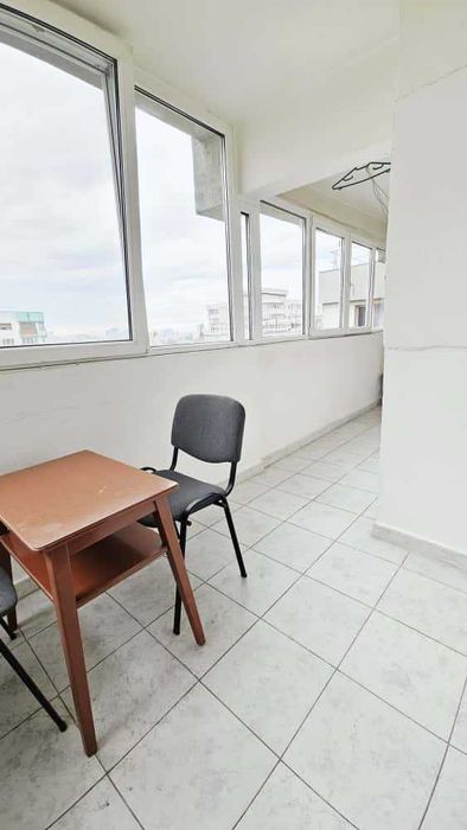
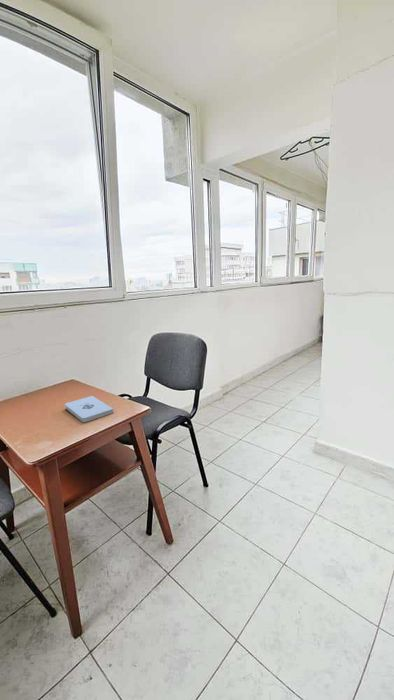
+ notepad (88, 408)
